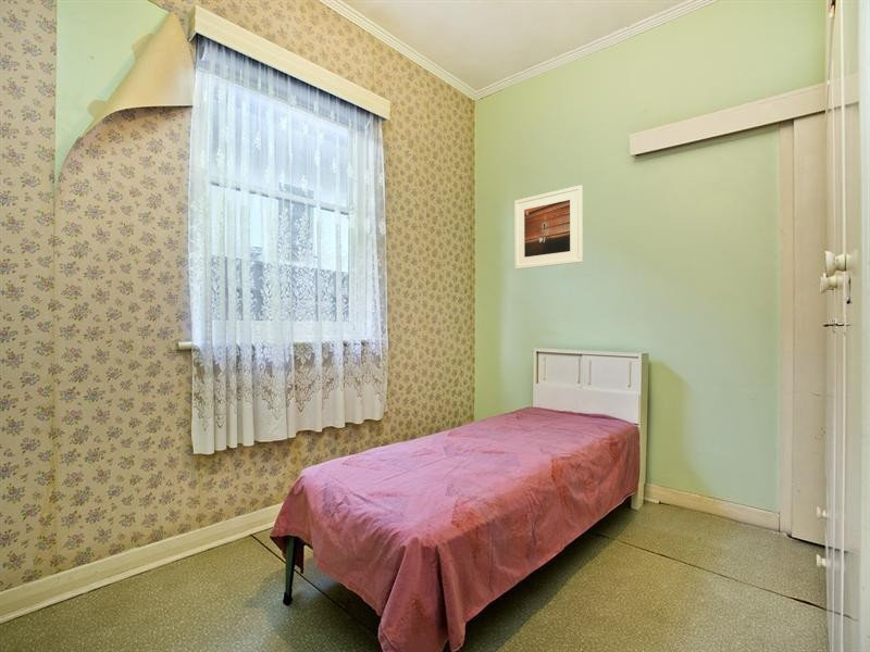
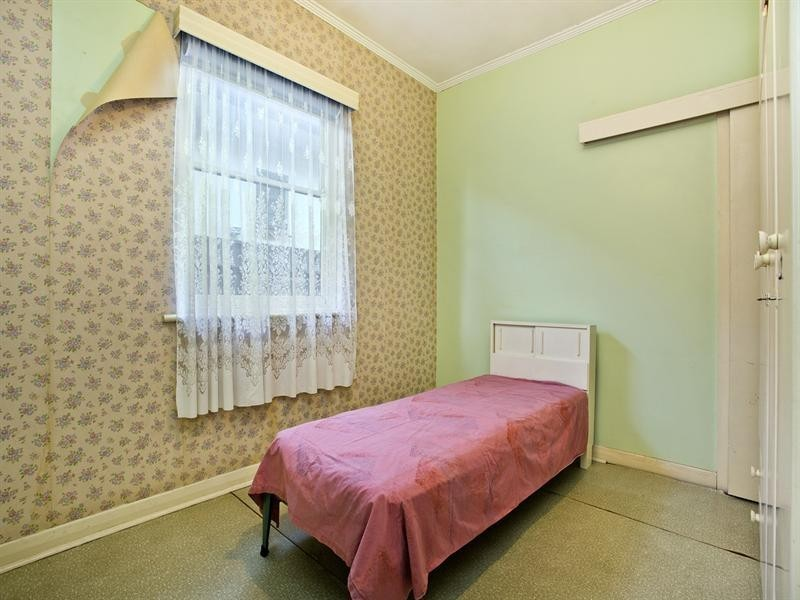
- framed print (546, 229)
